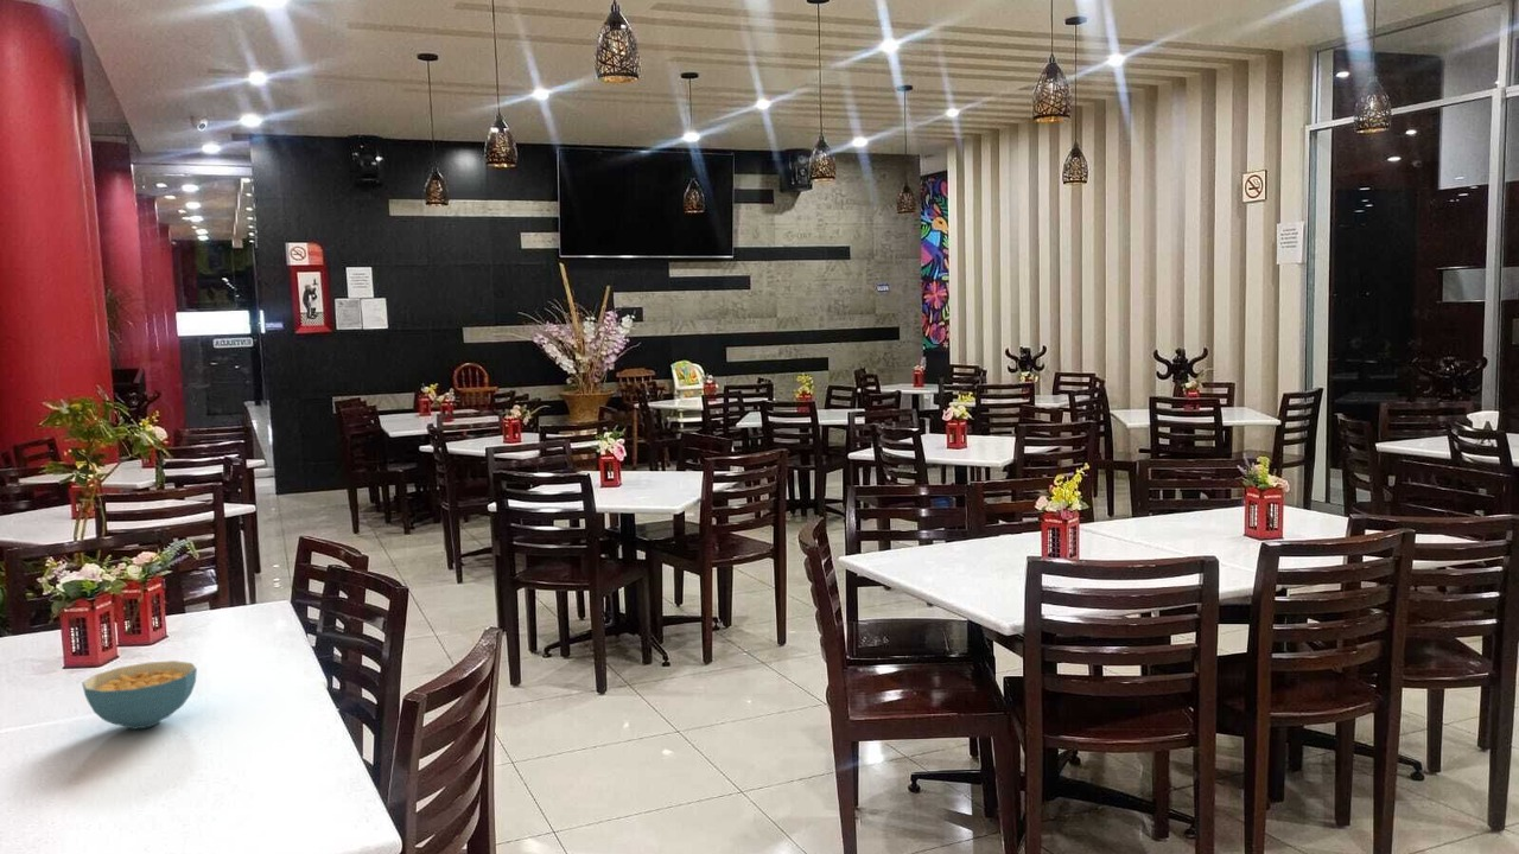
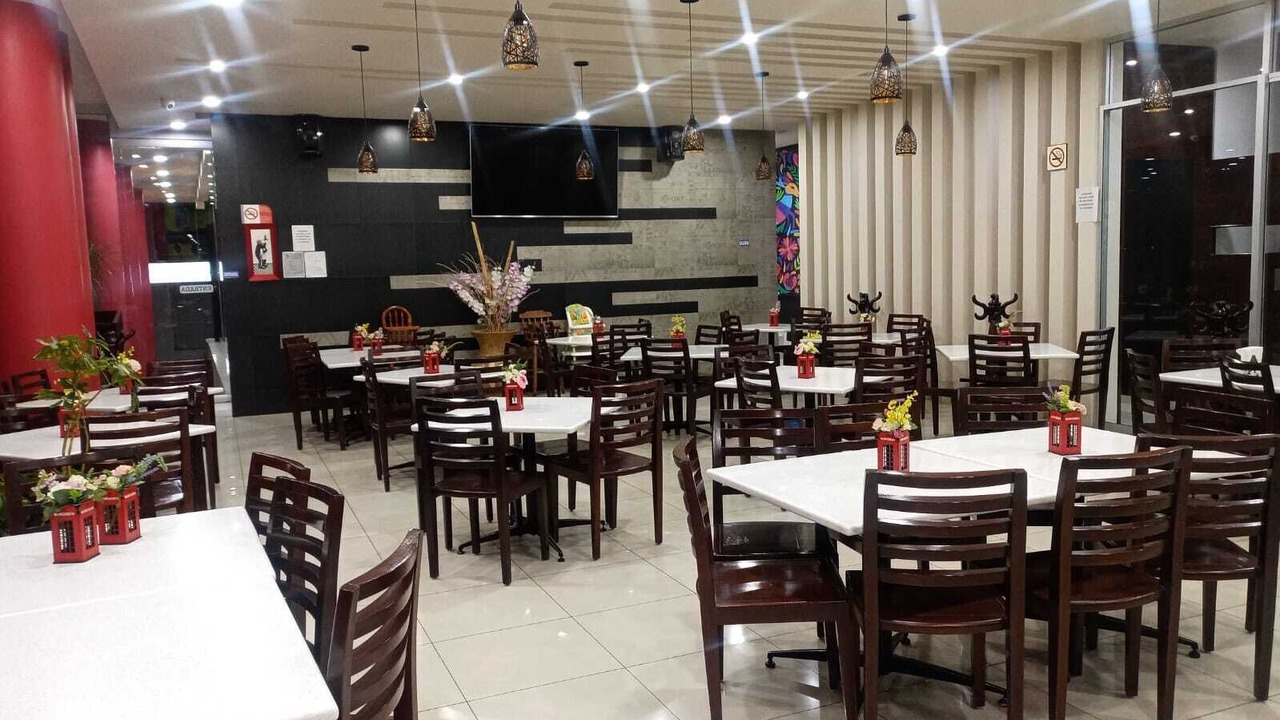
- cereal bowl (141, 699)
